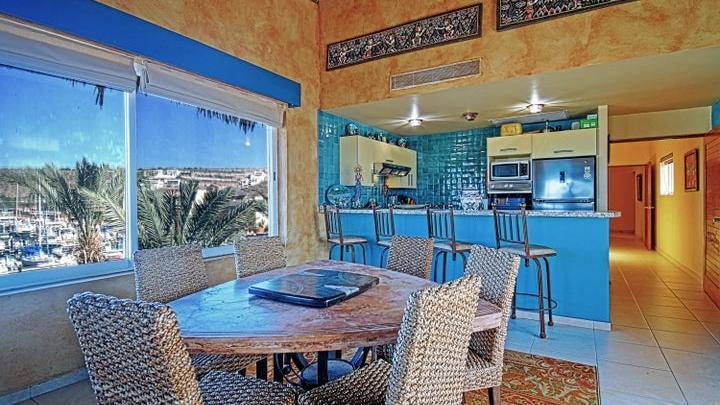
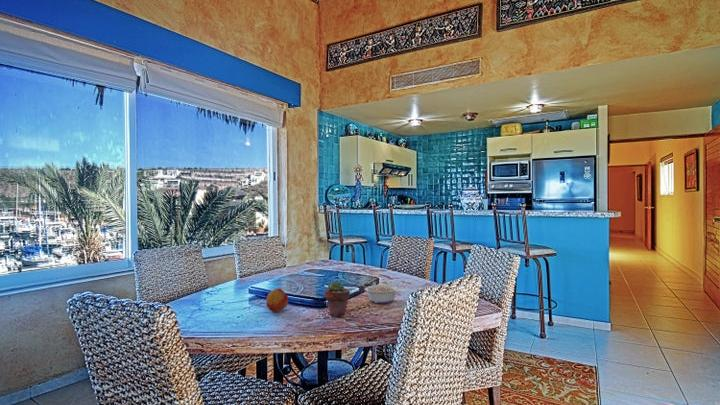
+ legume (380, 293)
+ potted succulent (337, 296)
+ fruit (277, 299)
